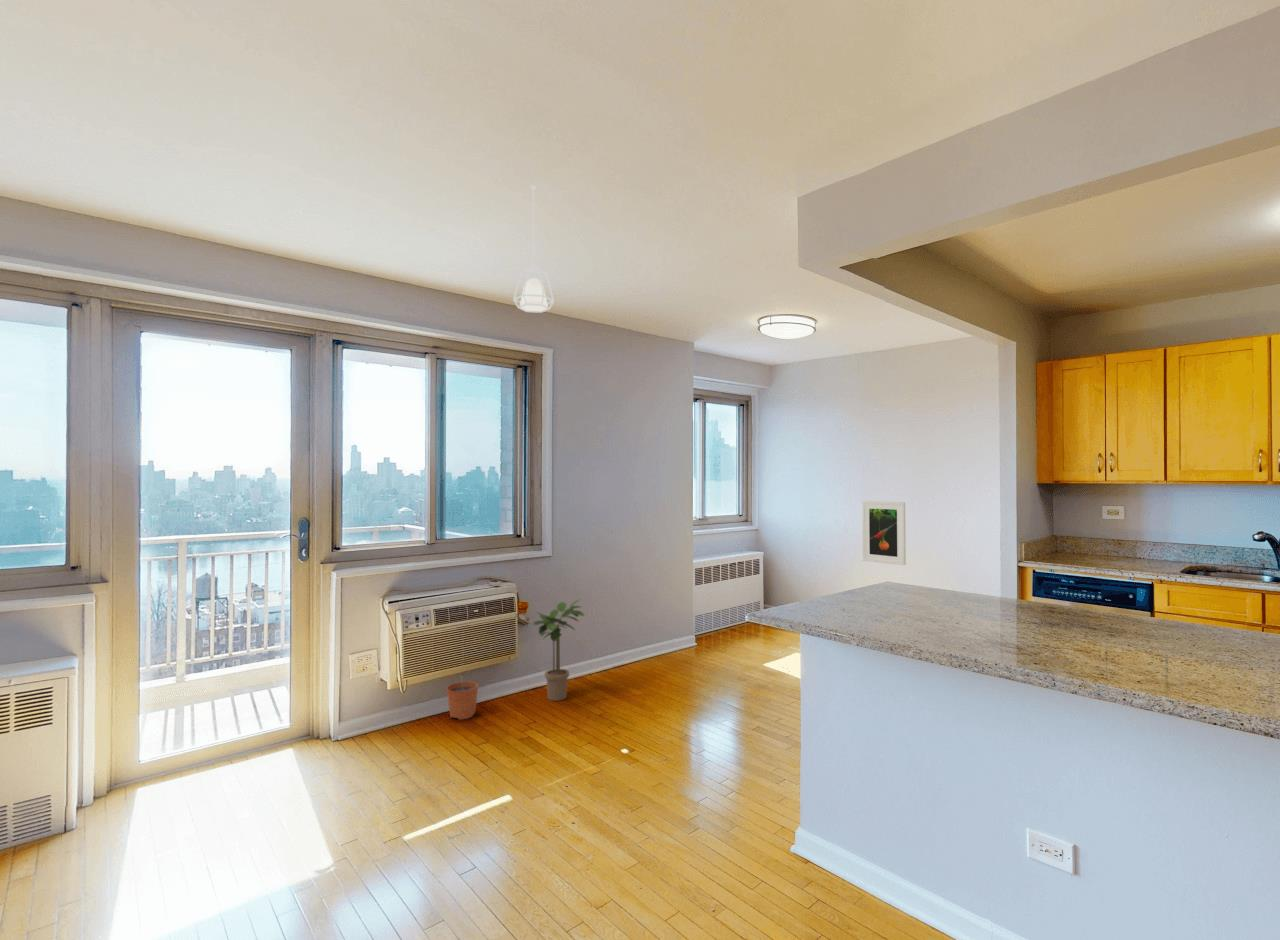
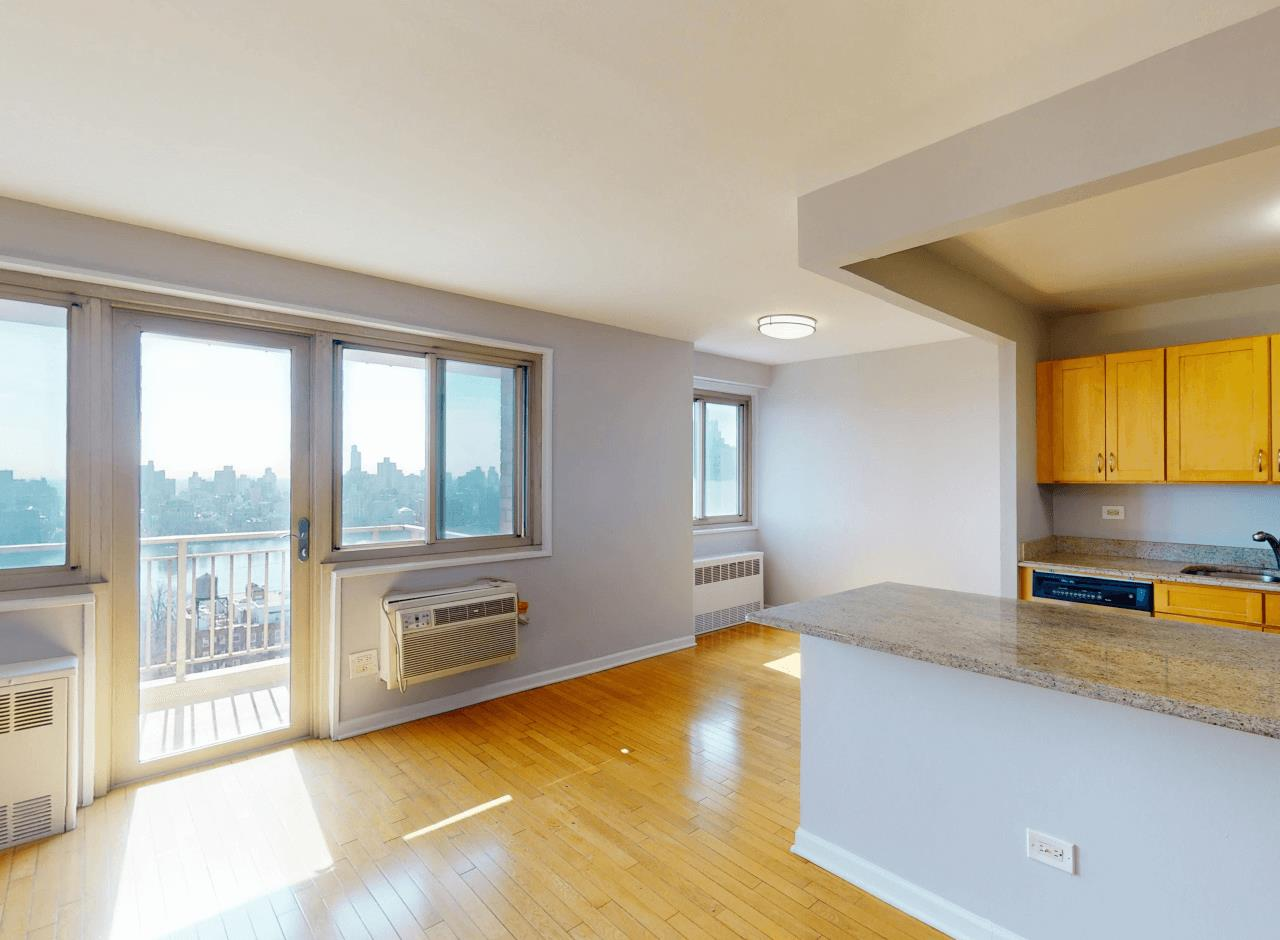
- pendant lamp (533, 247)
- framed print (883, 532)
- plant pot (462, 693)
- potted plant (556, 648)
